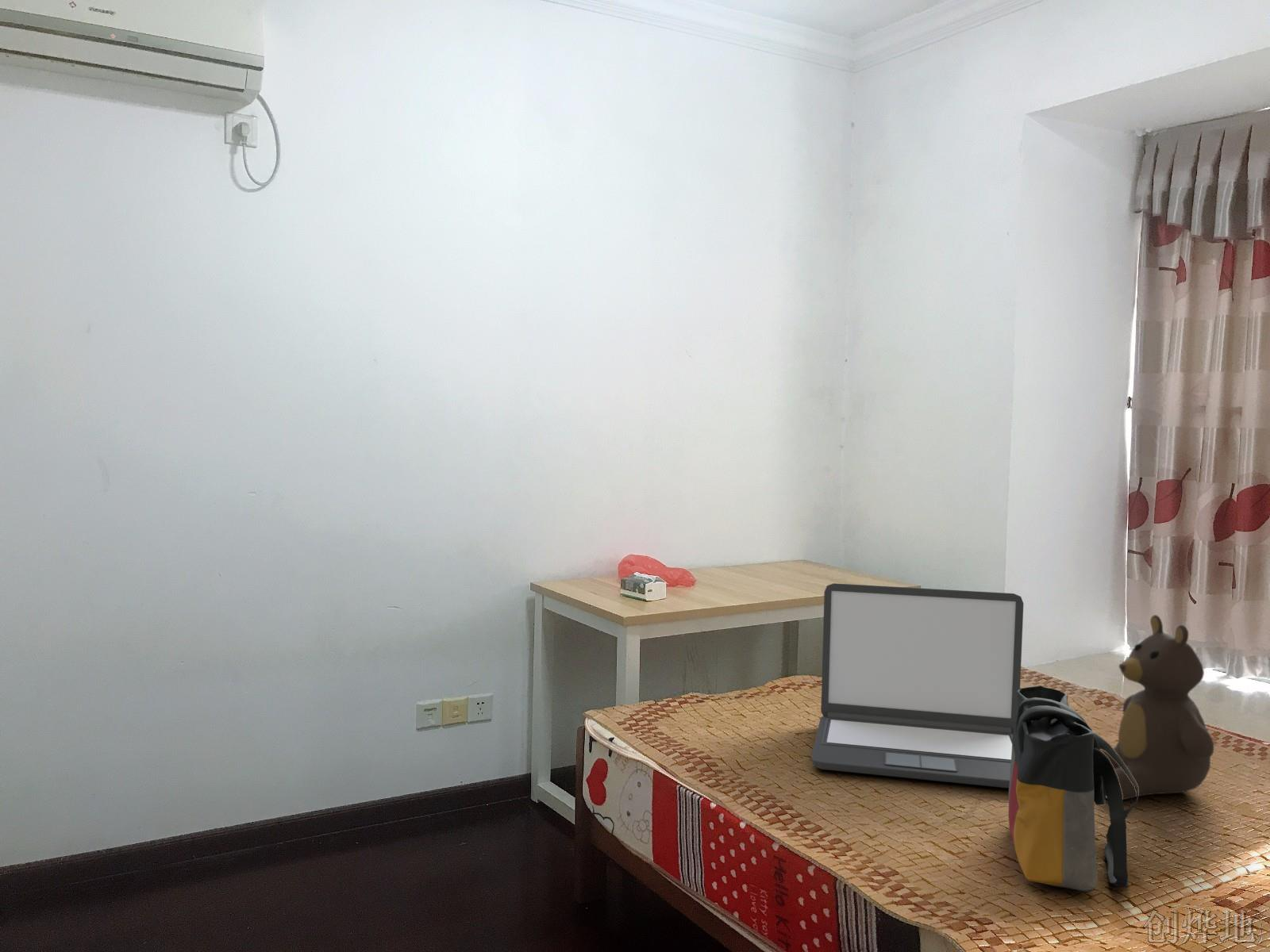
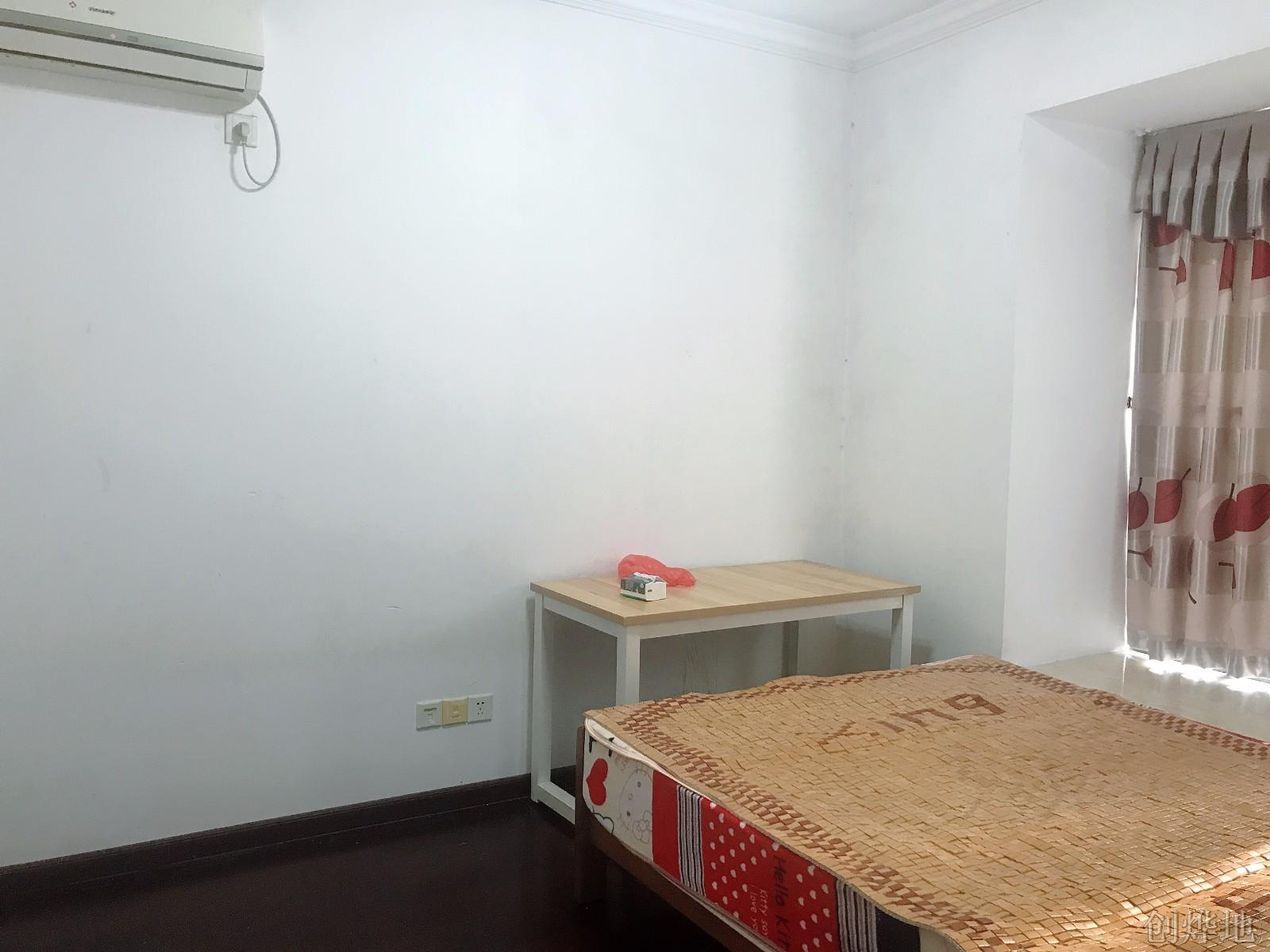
- tote bag (1071, 781)
- teddy bear (1141, 704)
- laptop (921, 678)
